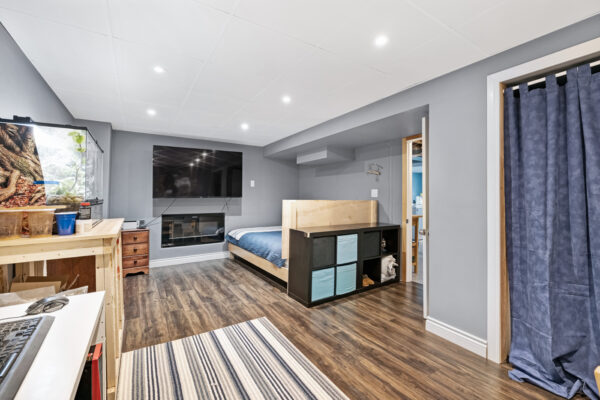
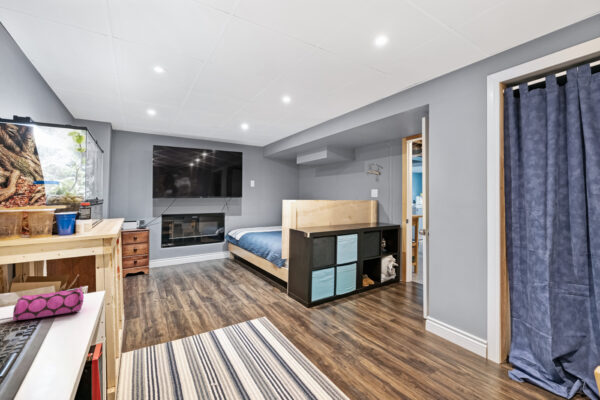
+ pencil case (50, 302)
